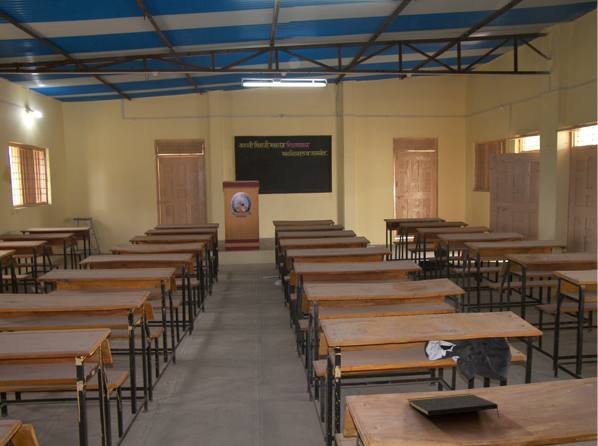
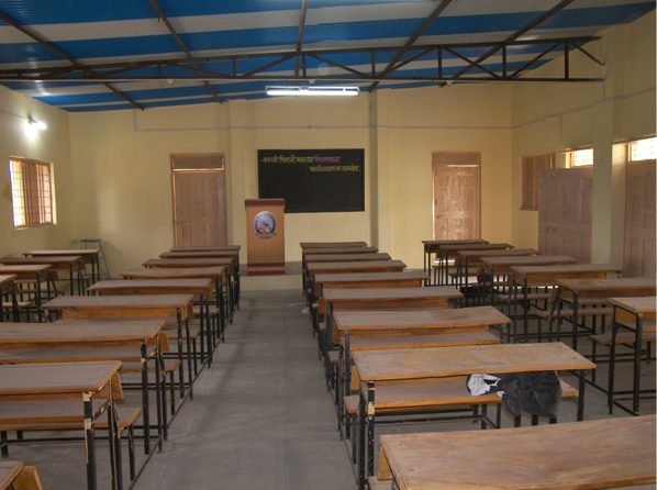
- notepad (450, 403)
